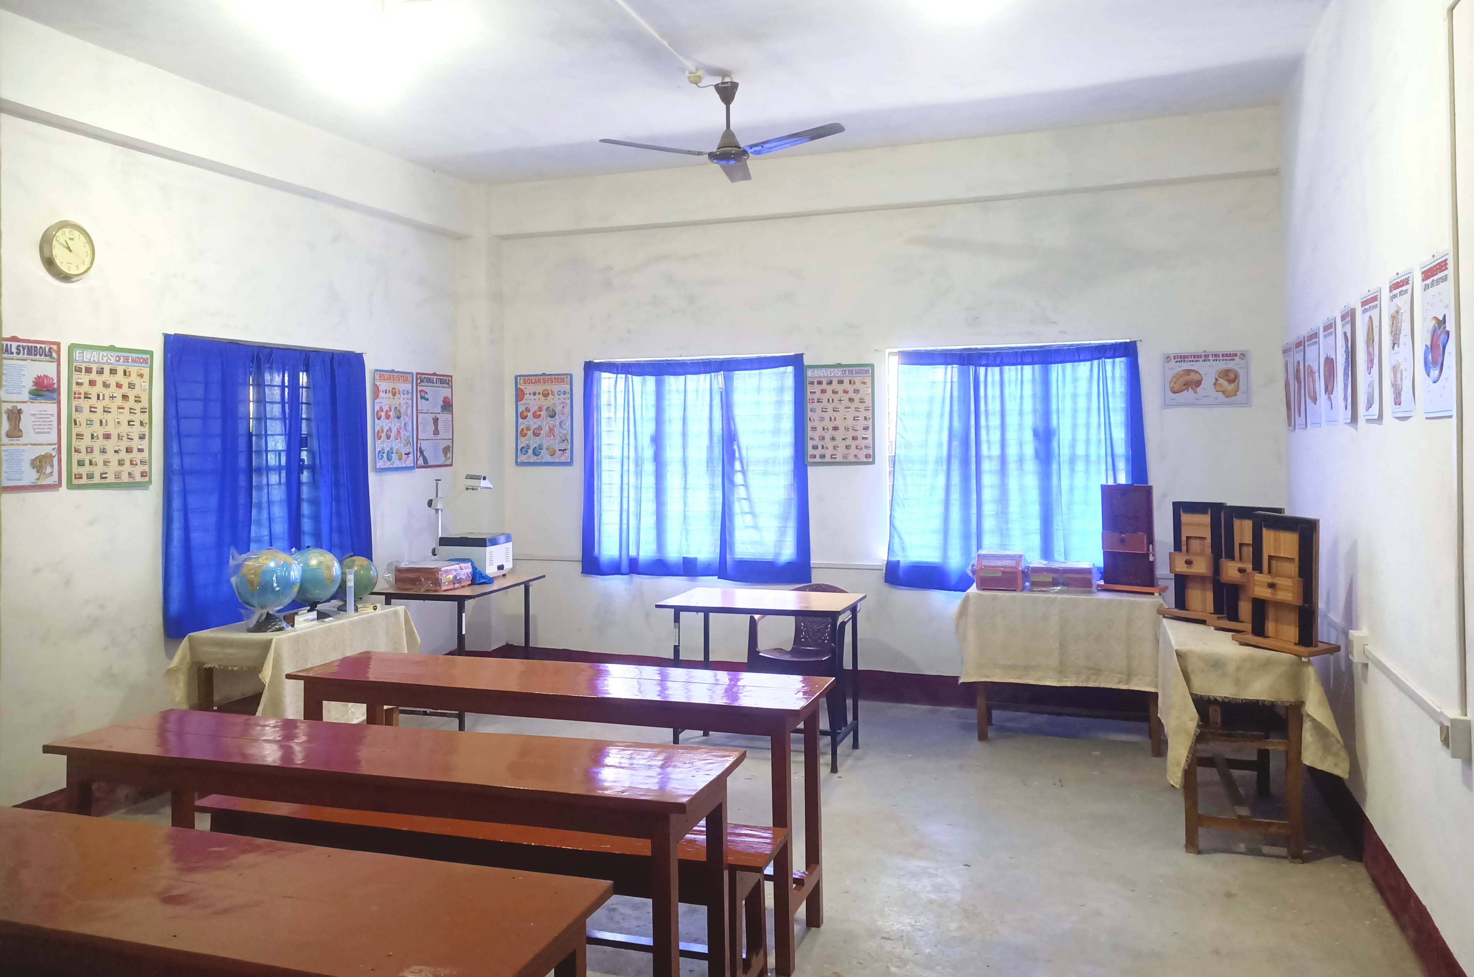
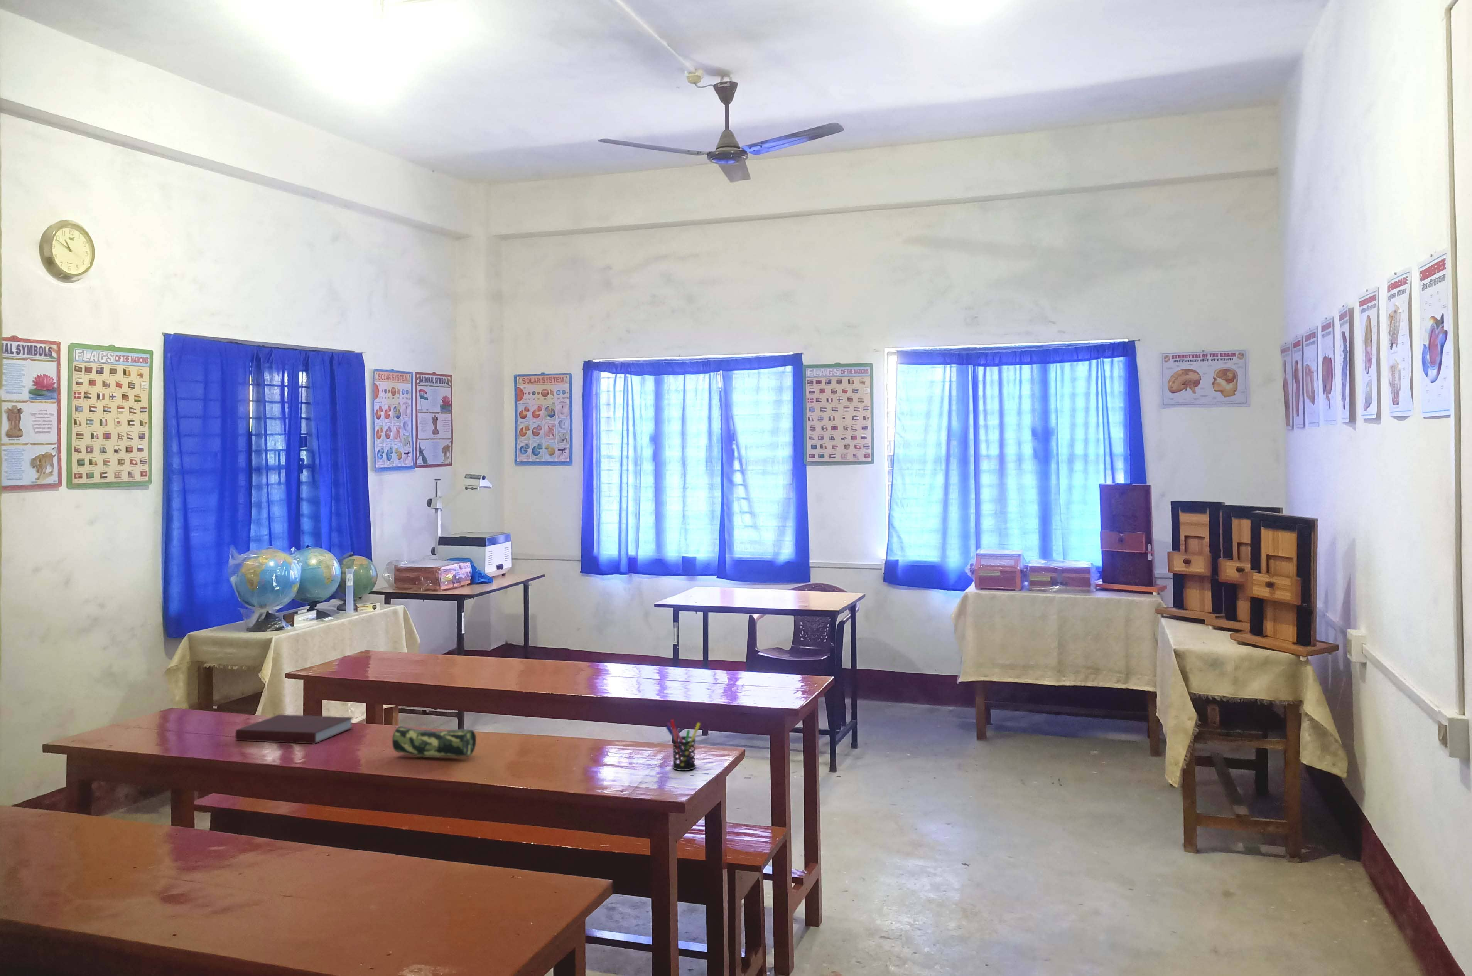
+ pen holder (683, 744)
+ pencil case (433, 742)
+ notebook (296, 729)
